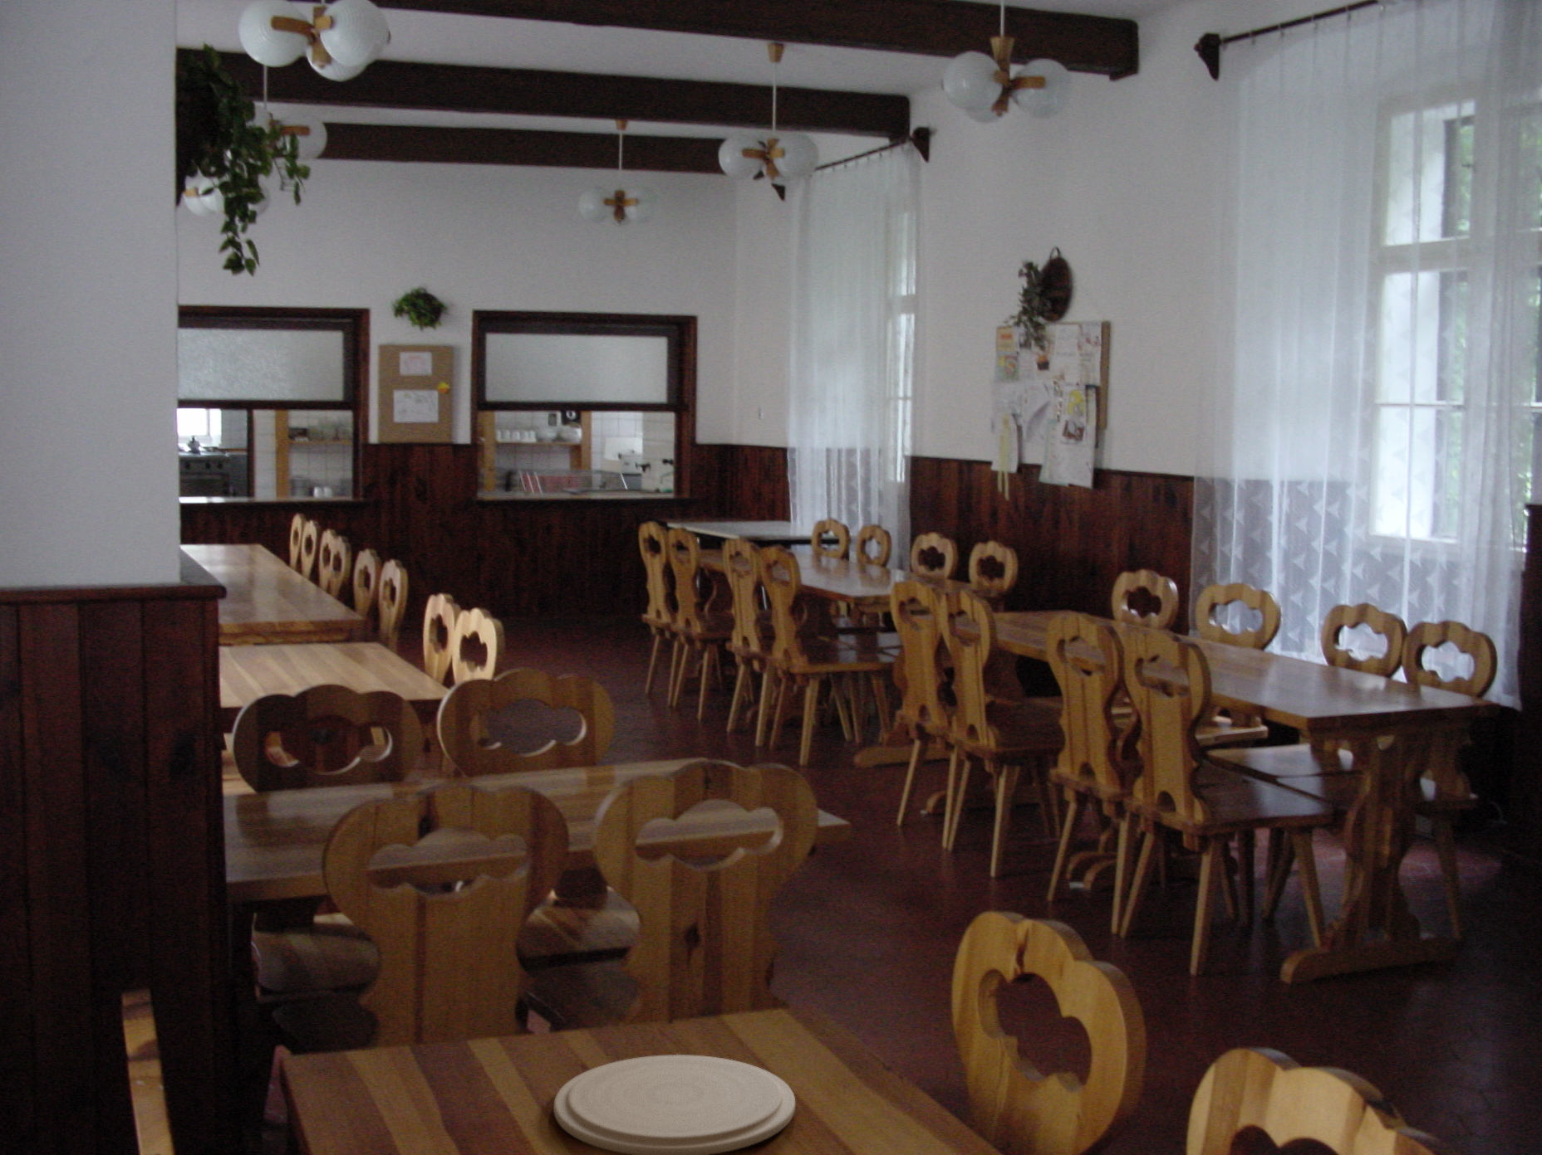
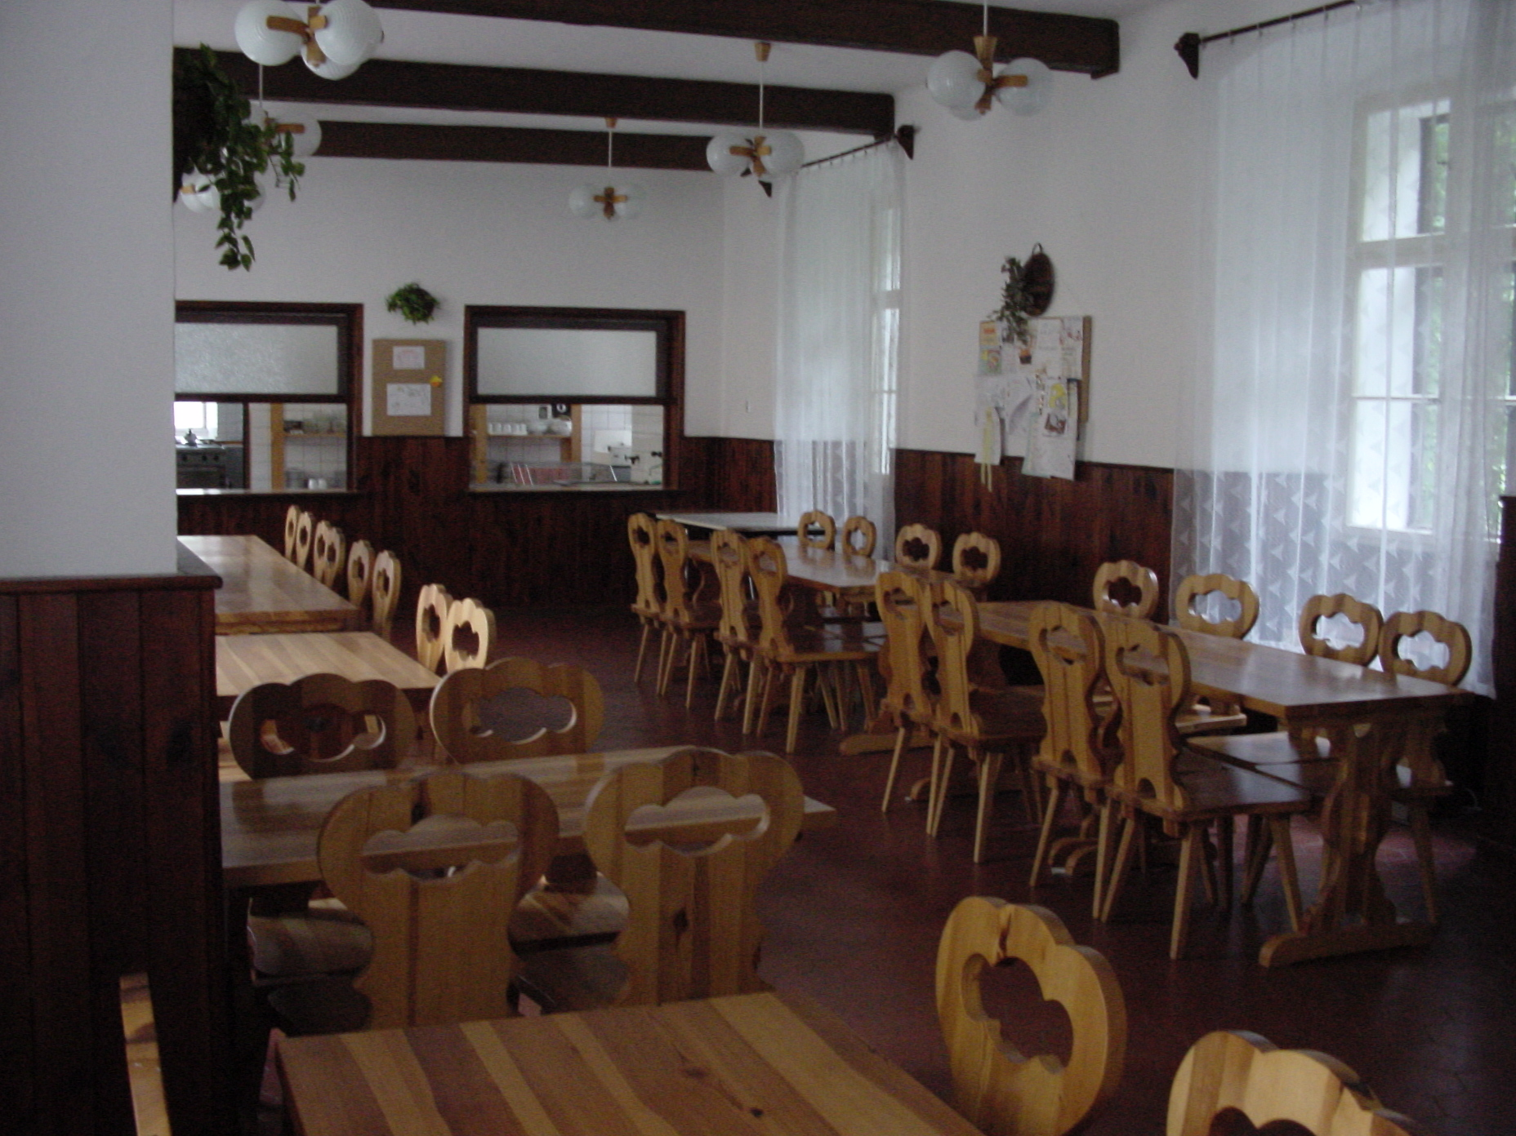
- plate (675, 1099)
